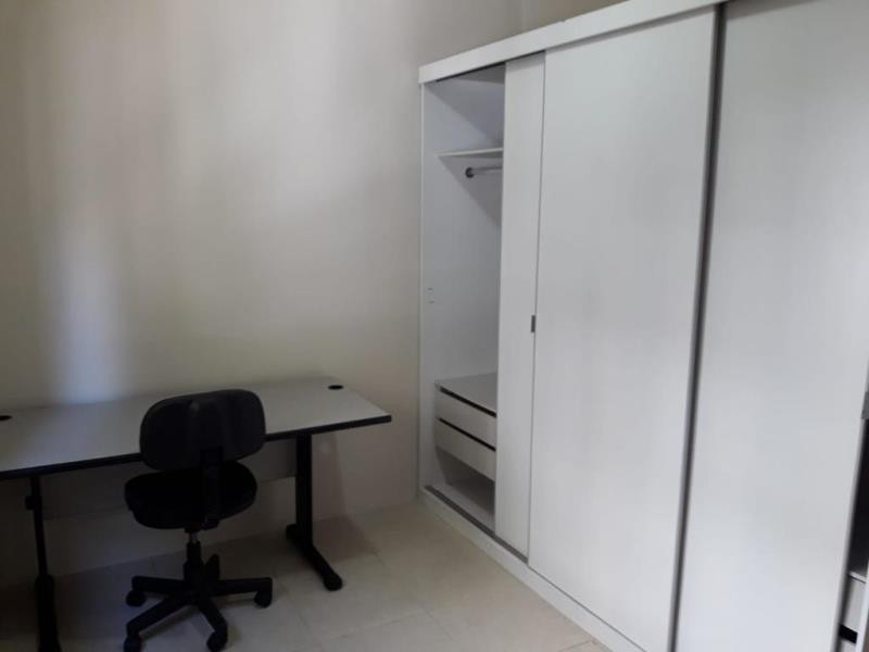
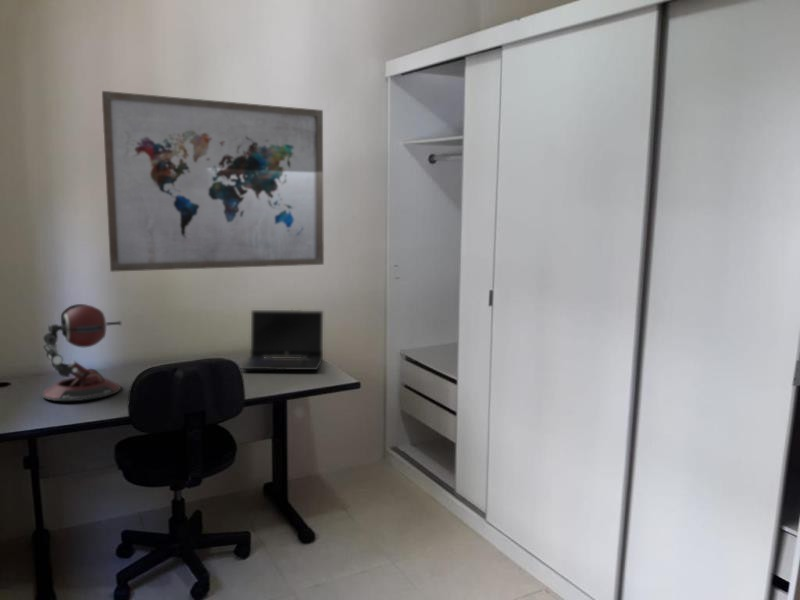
+ desk lamp (84, 346)
+ laptop computer (283, 340)
+ wall art (222, 185)
